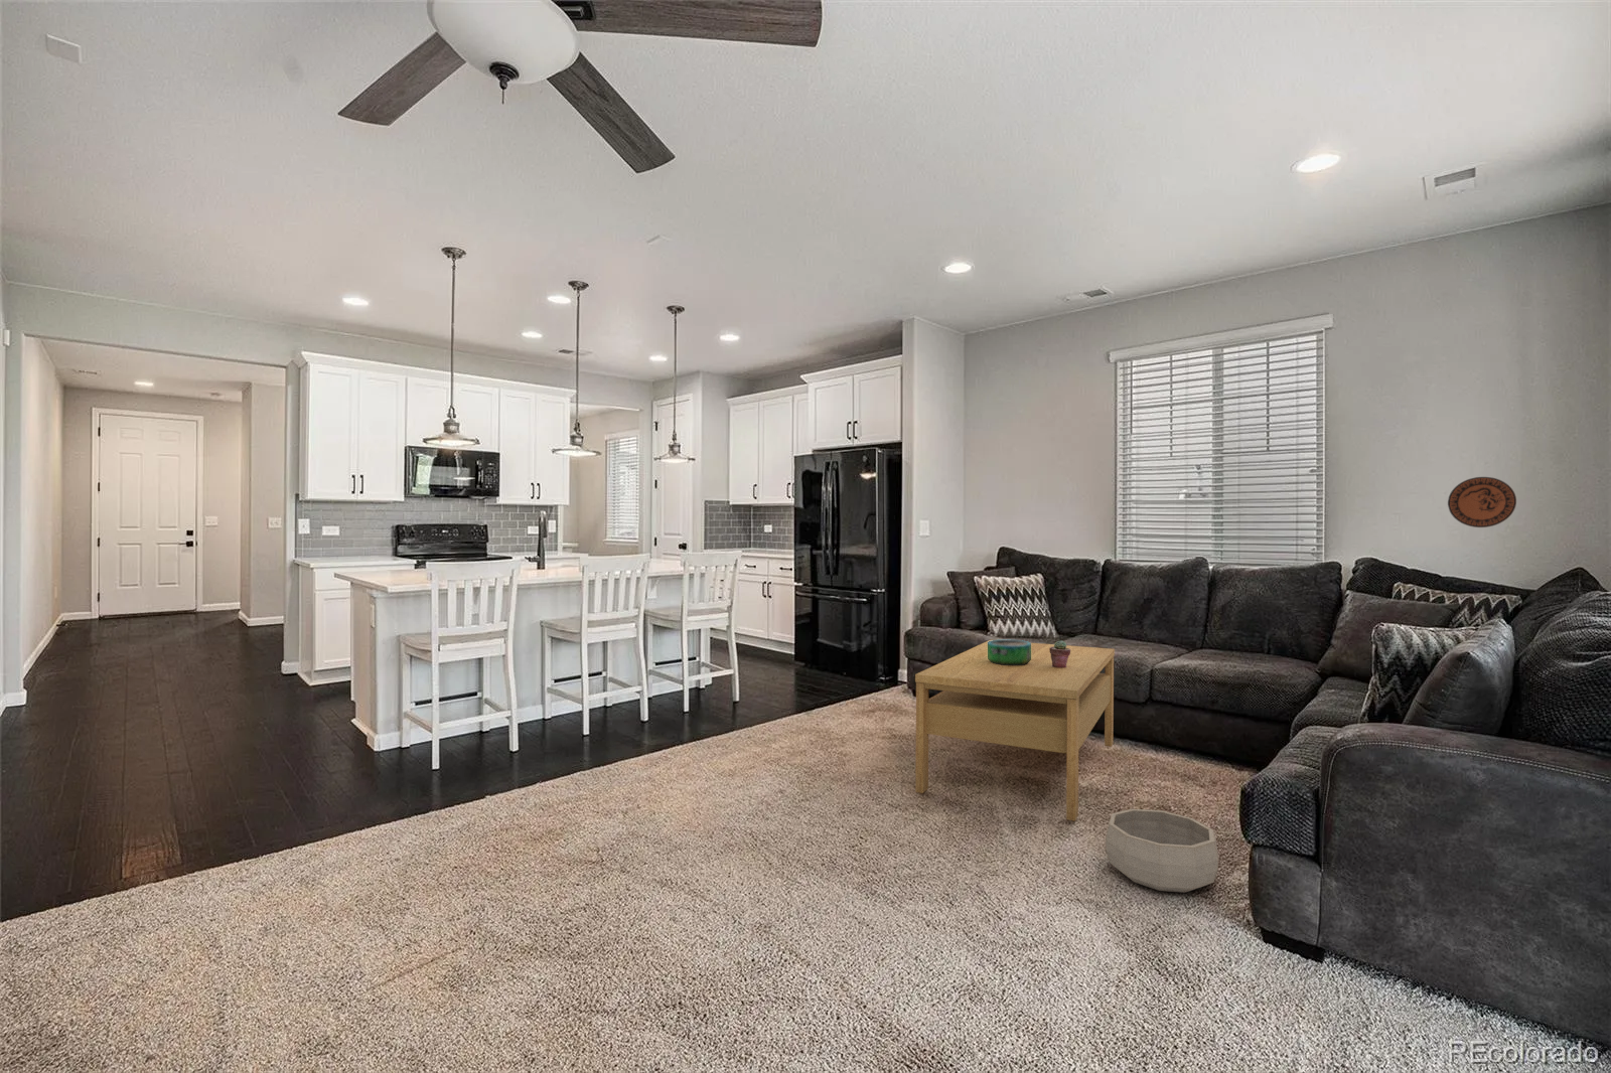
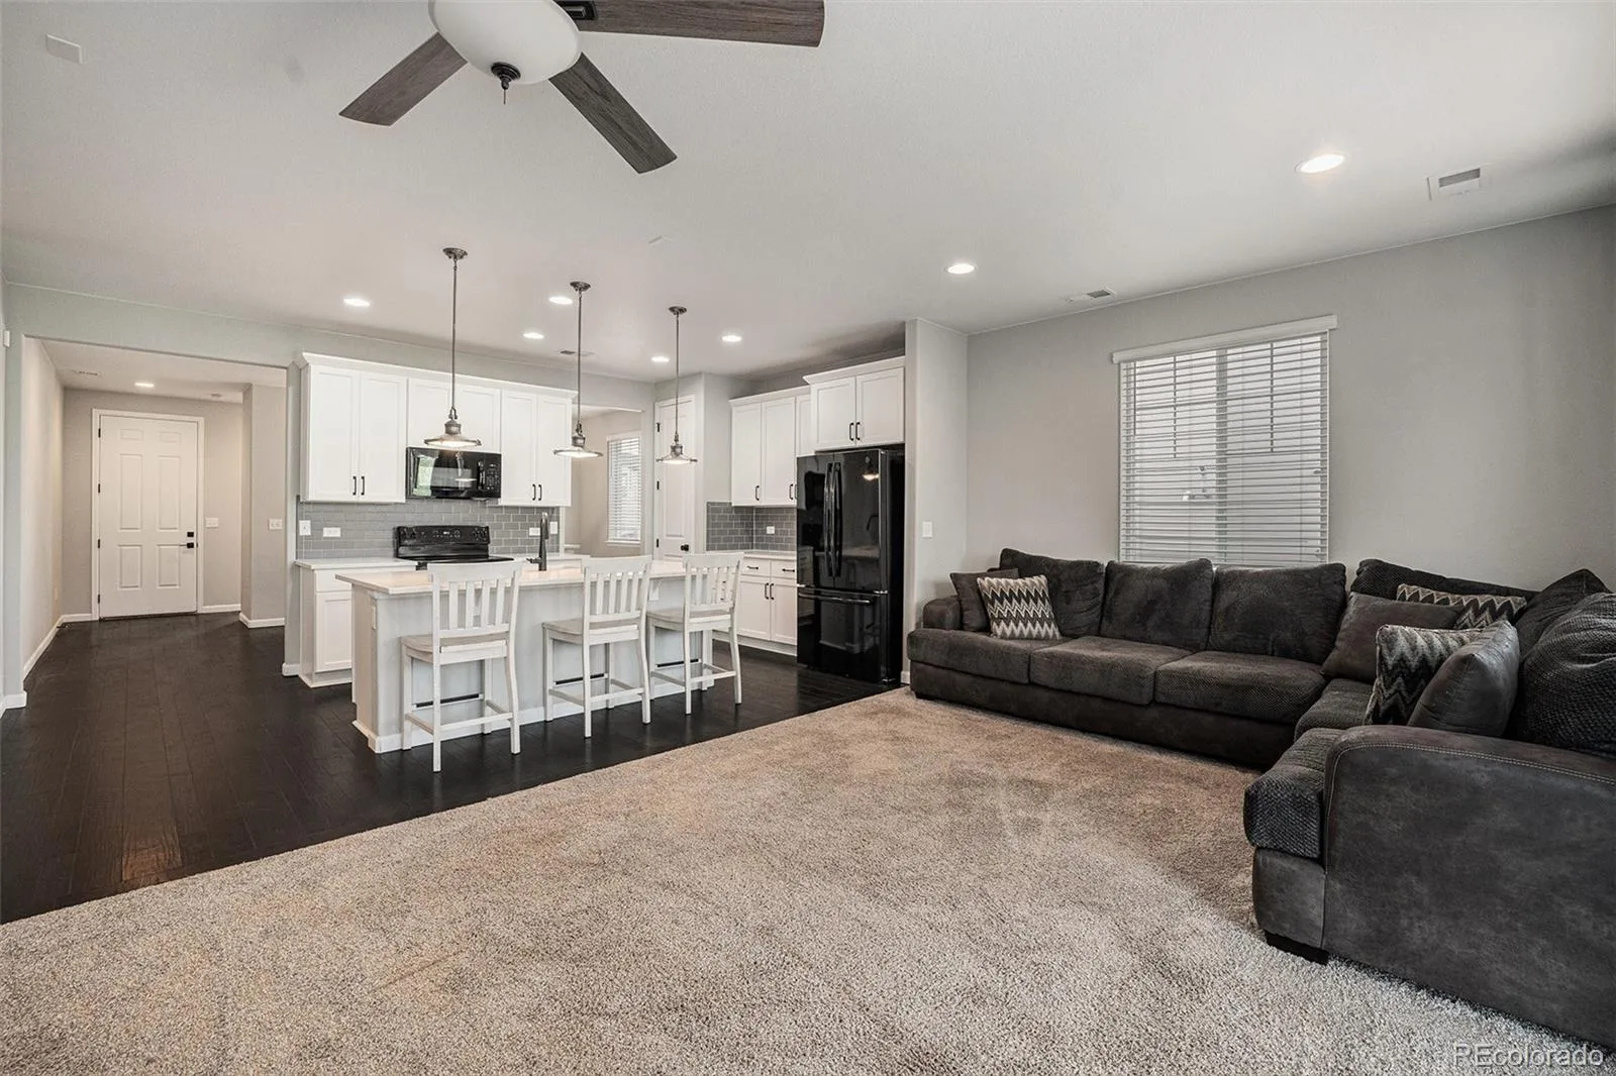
- decorative bowl (1159, 850)
- decorative plate (1482, 502)
- potted succulent (1059, 654)
- decorative bowl (1009, 651)
- coffee table (1024, 713)
